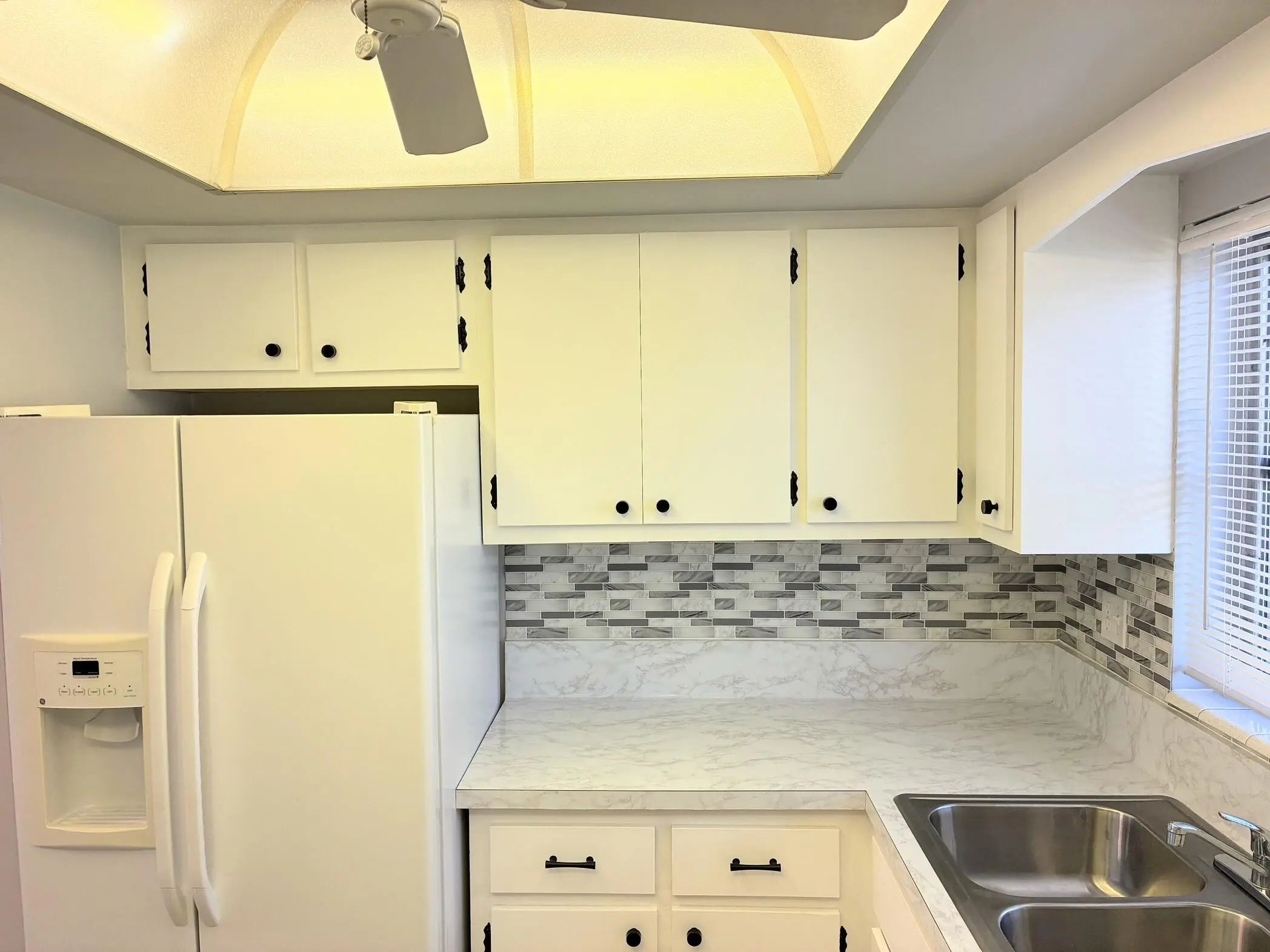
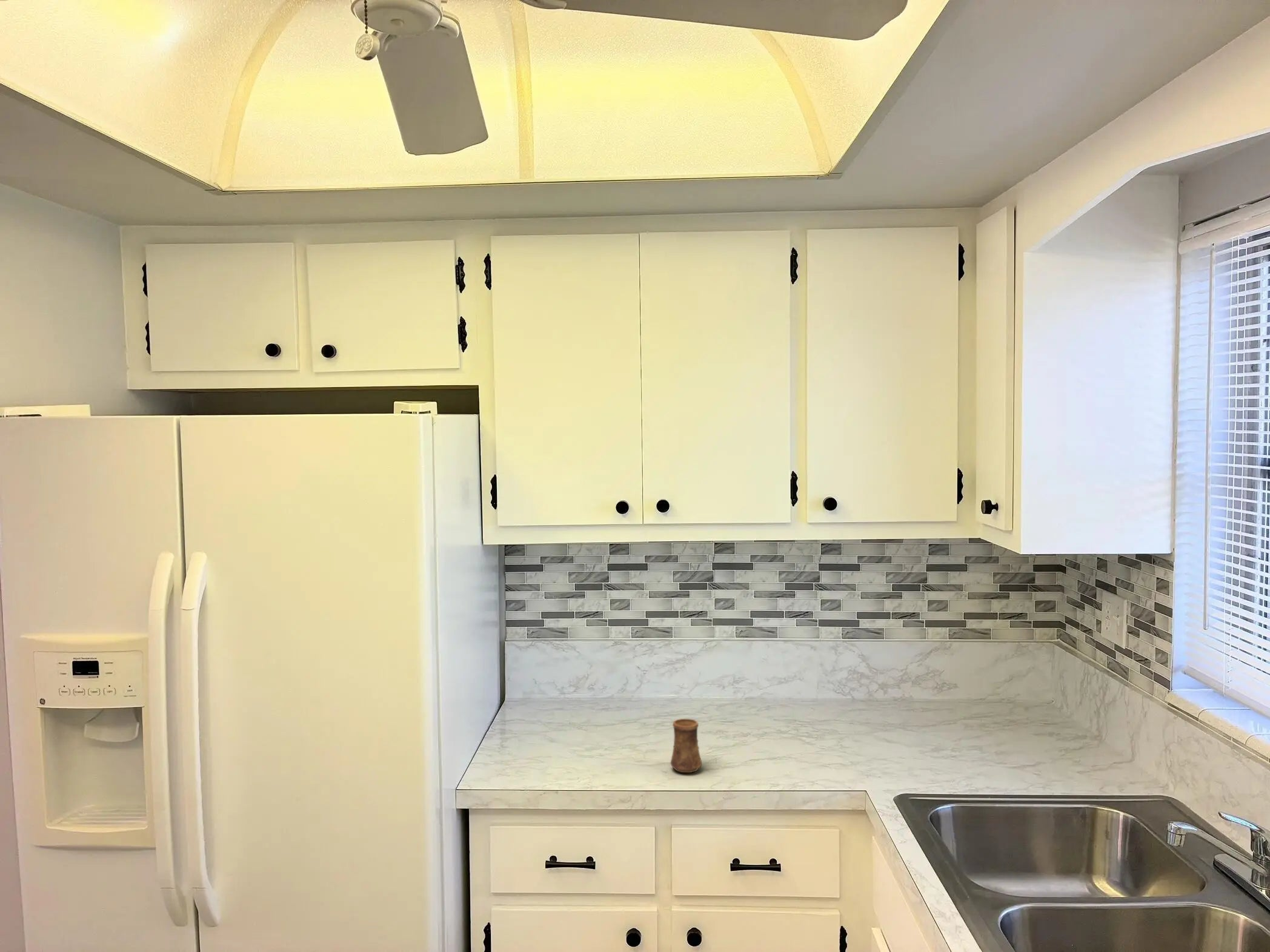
+ cup (686, 745)
